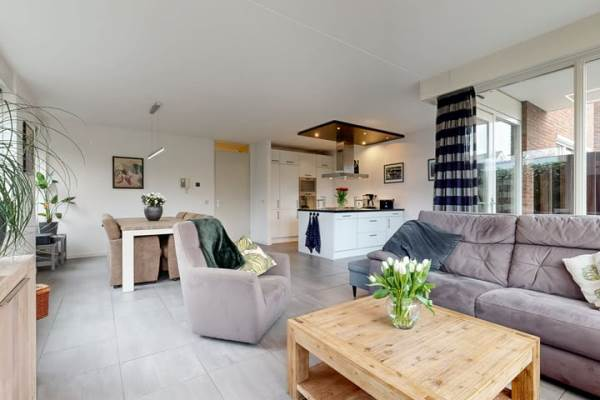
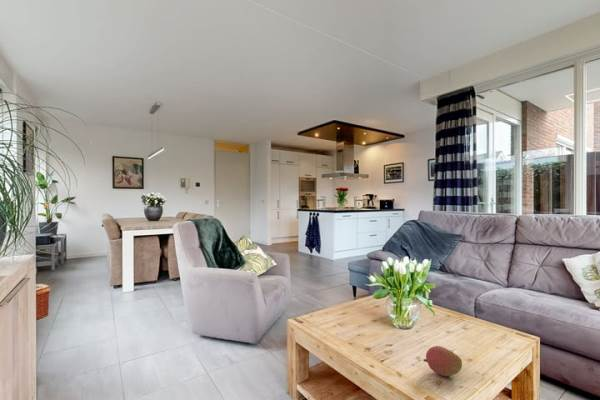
+ fruit (442, 360)
